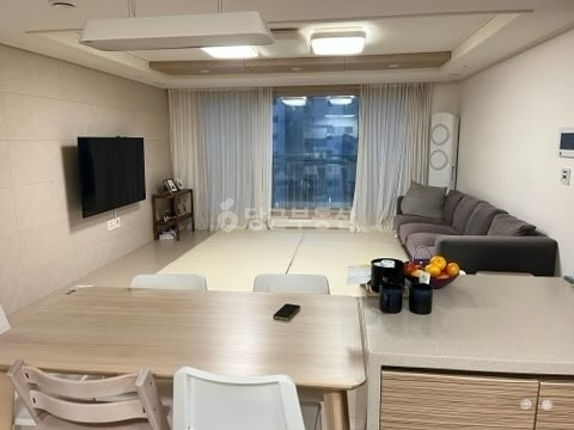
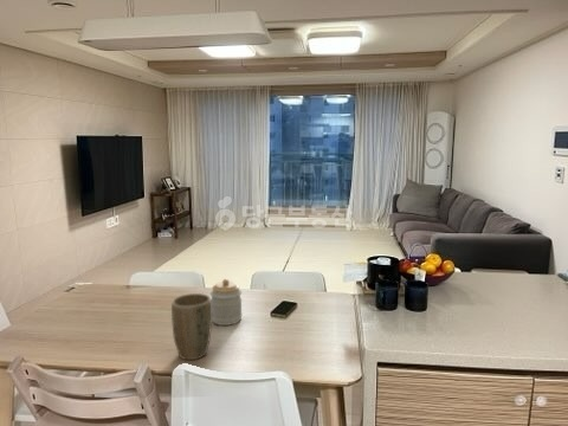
+ plant pot (192, 327)
+ jar (226, 299)
